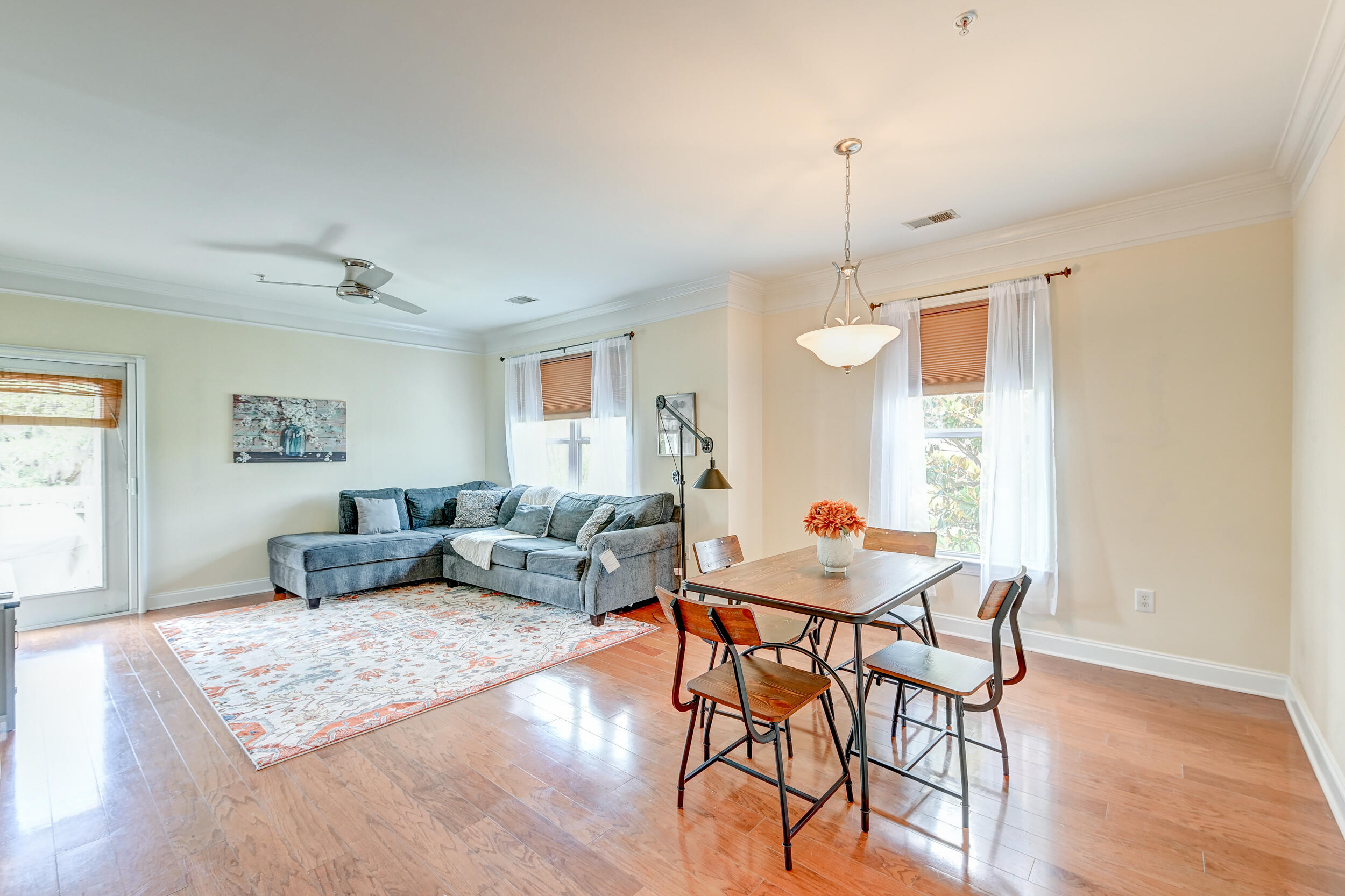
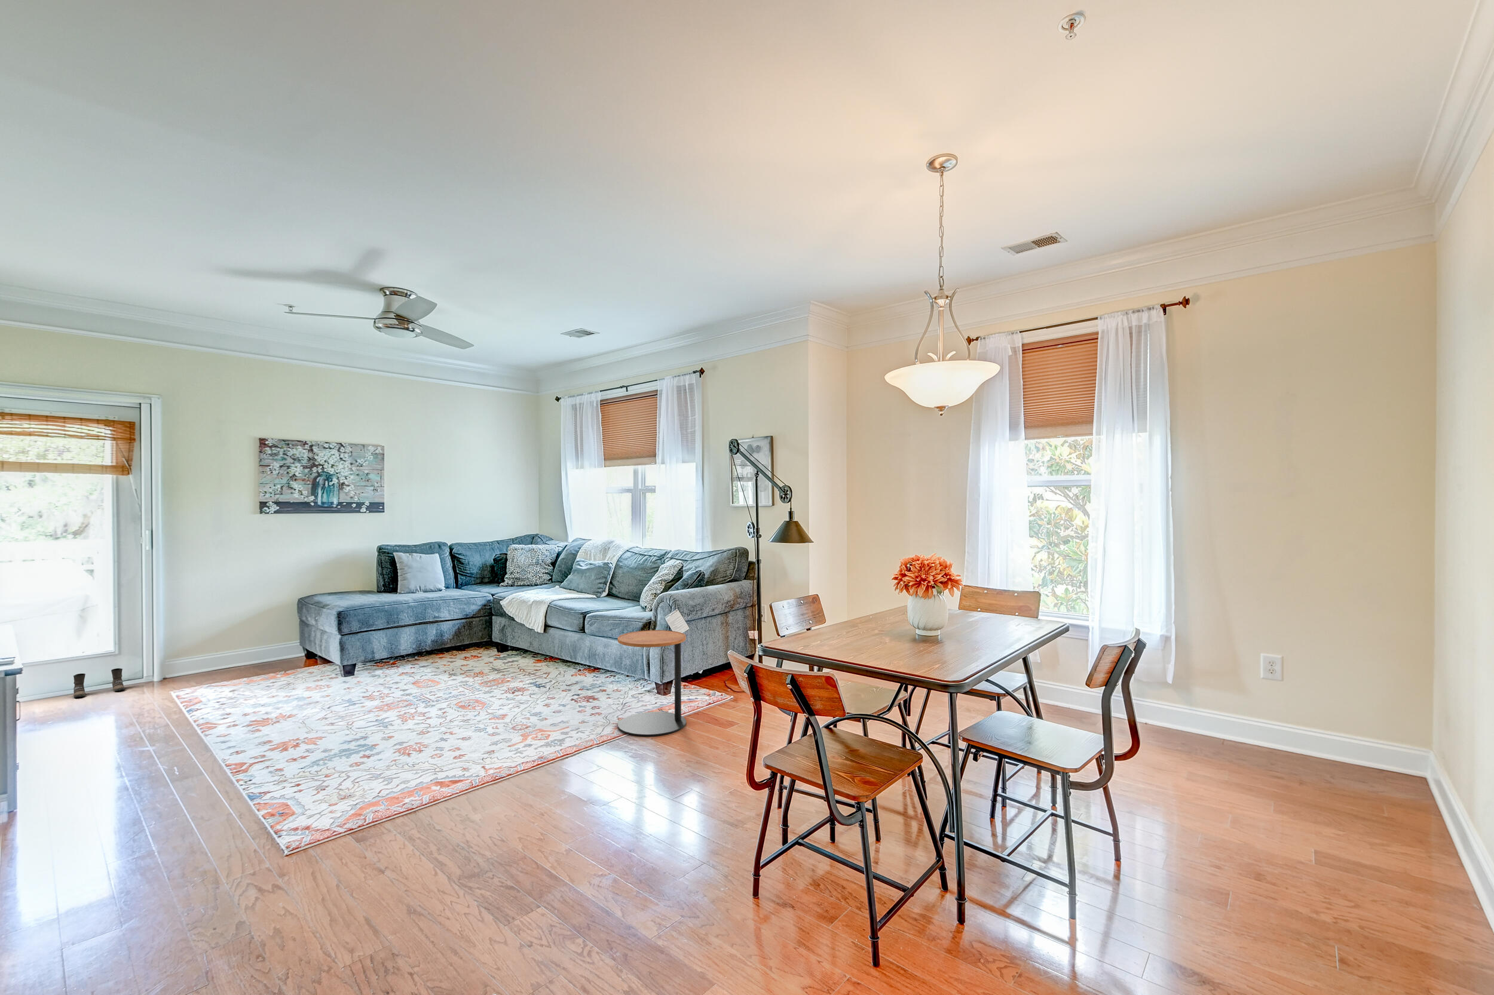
+ side table (674, 681)
+ boots (112, 683)
